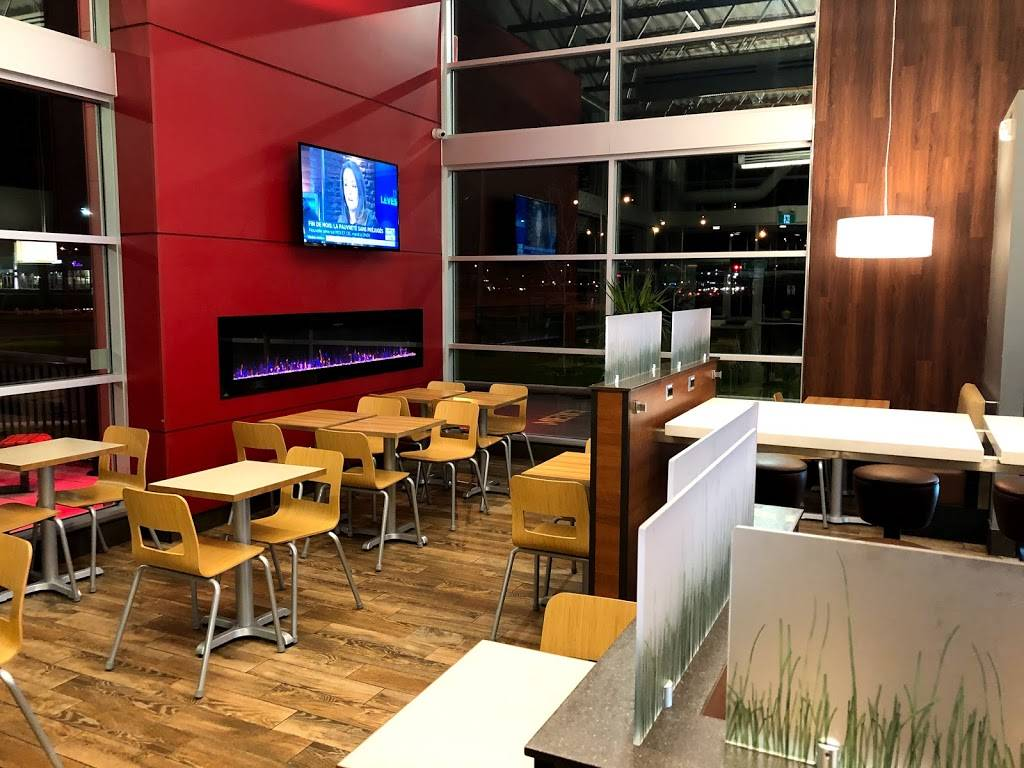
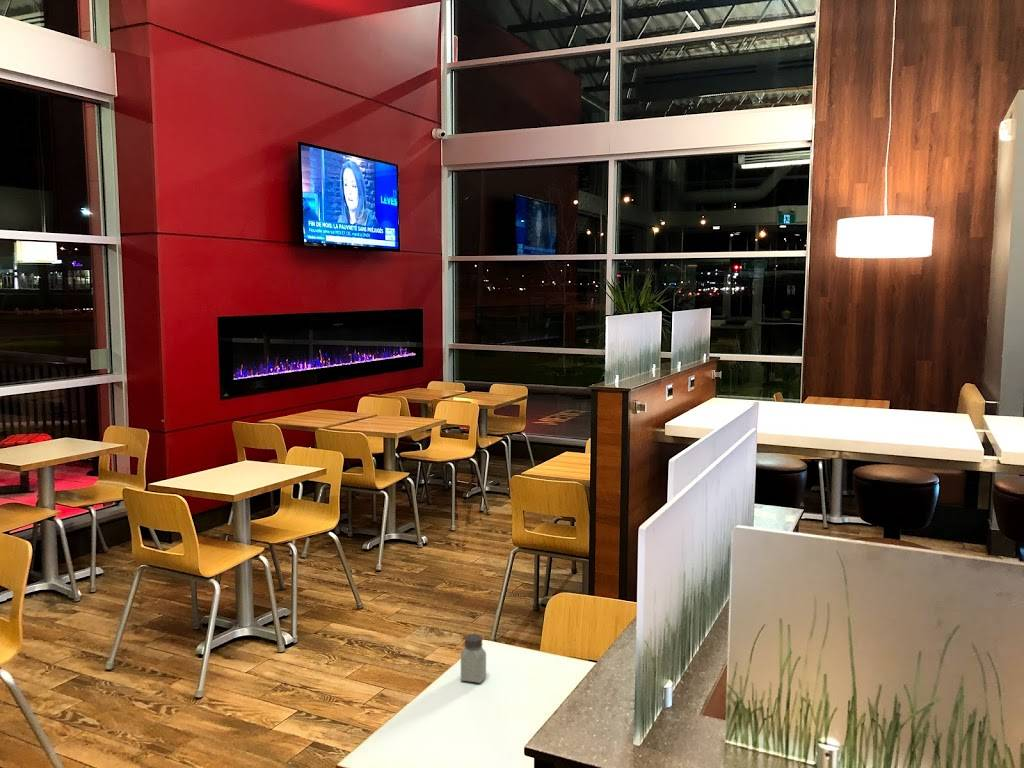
+ saltshaker (473, 657)
